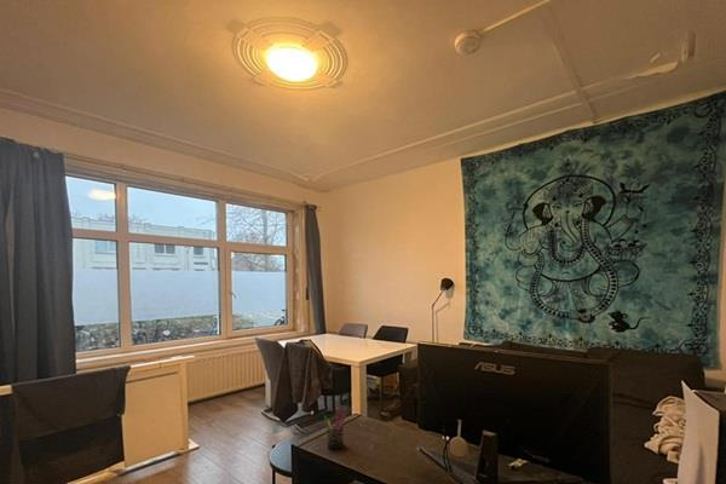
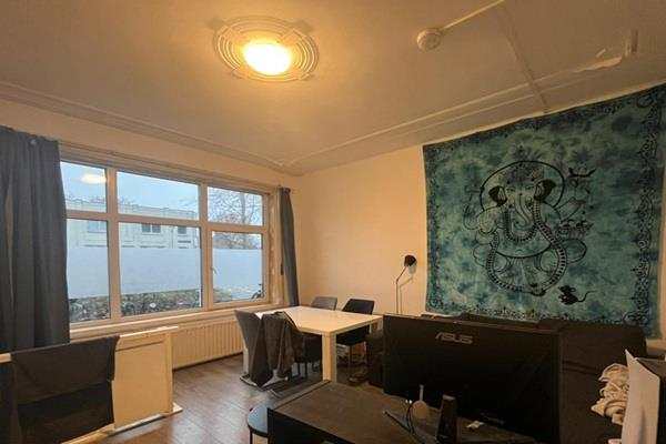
- pen holder (335, 428)
